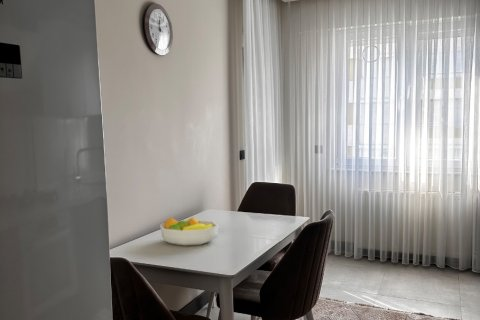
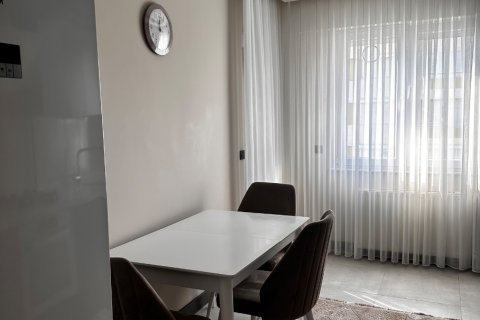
- fruit bowl (189, 229)
